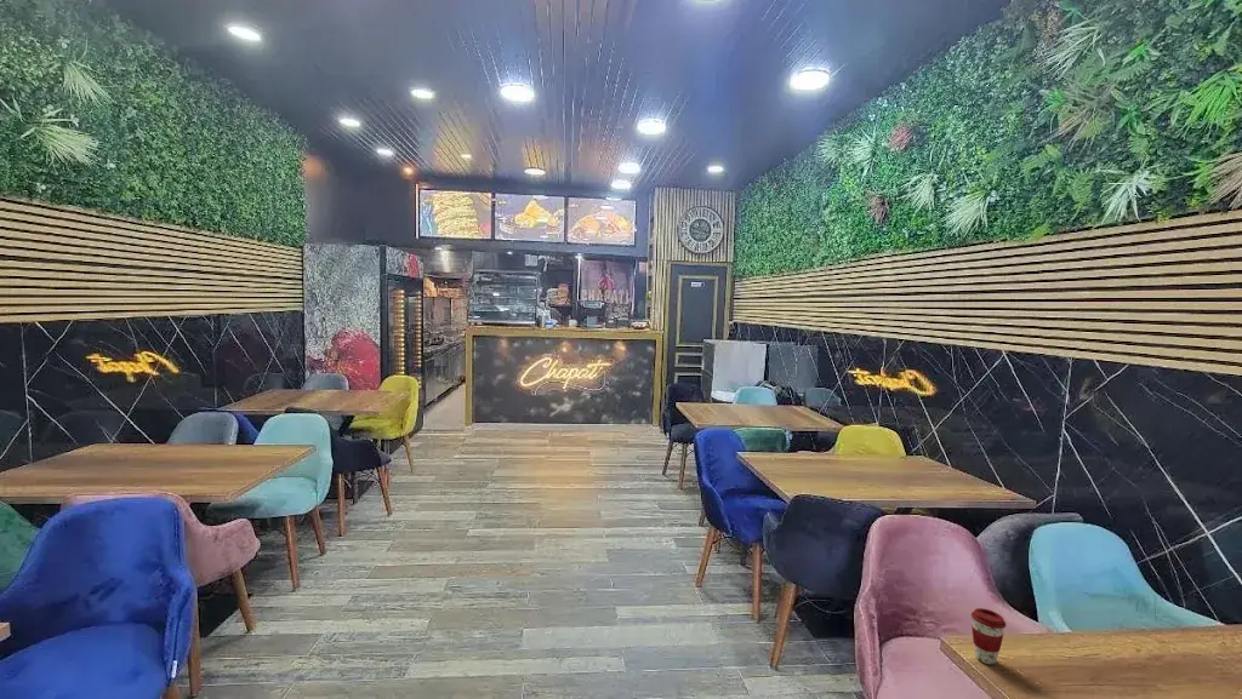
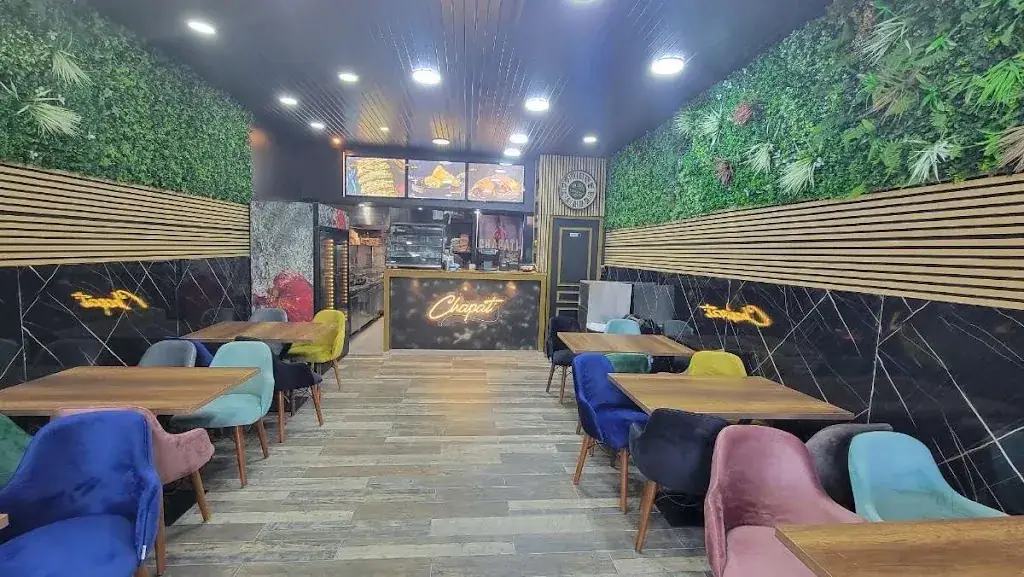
- coffee cup (986, 636)
